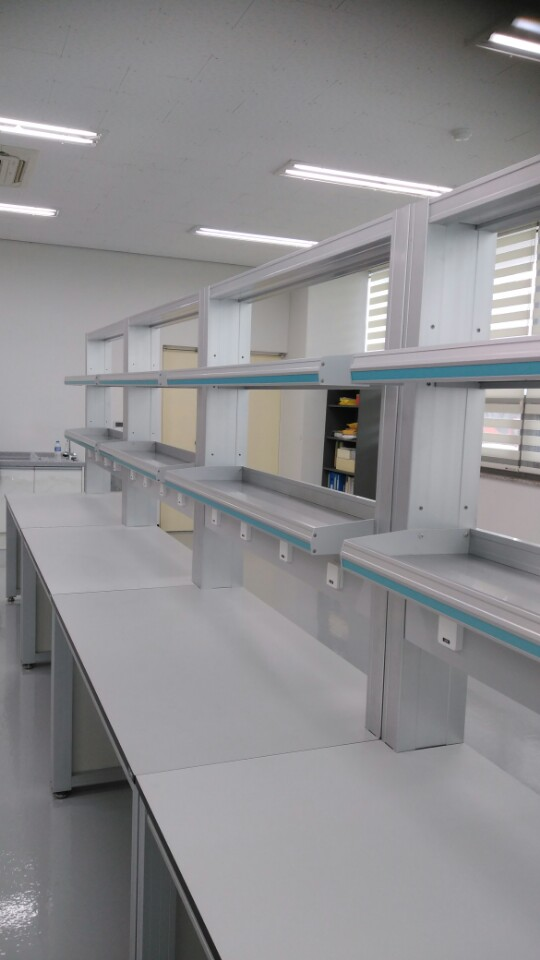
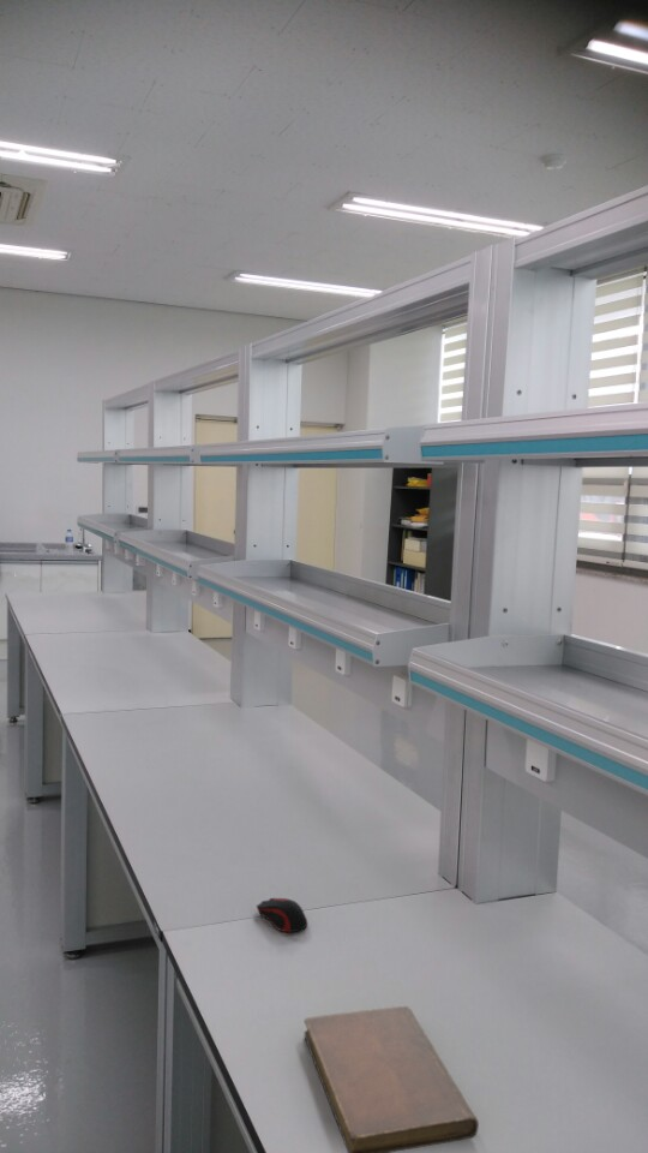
+ computer mouse (282, 908)
+ notebook (383, 1073)
